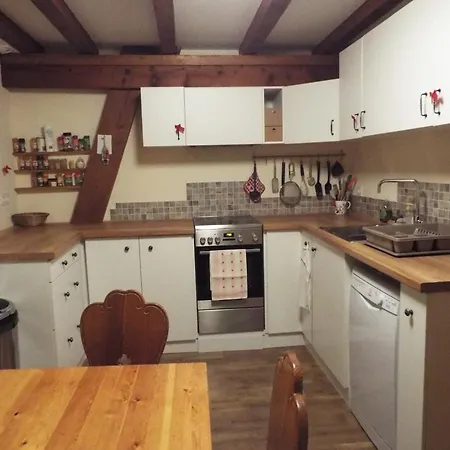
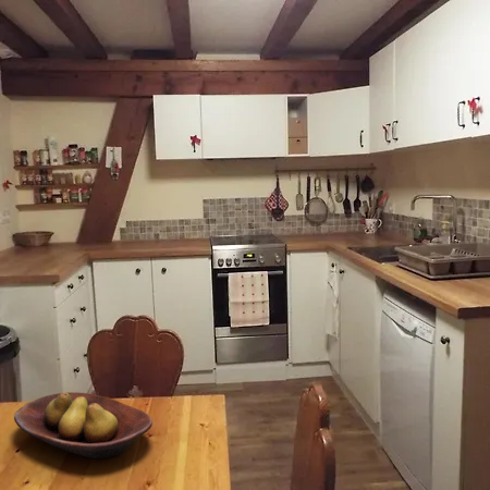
+ fruit bowl (82, 418)
